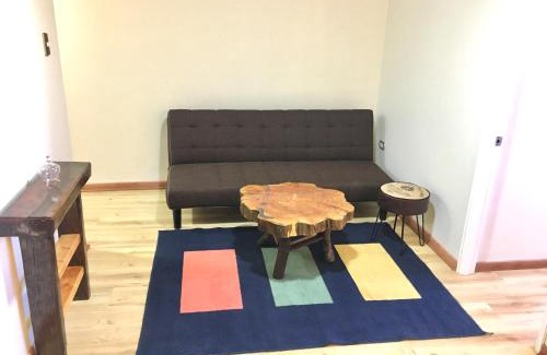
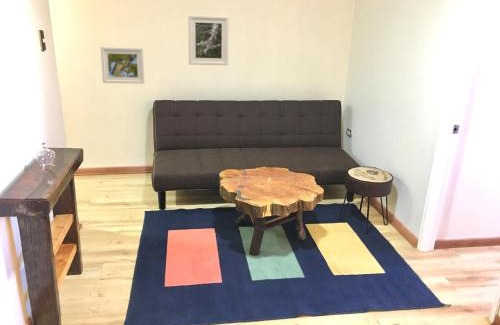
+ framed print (208, 40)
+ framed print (123, 65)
